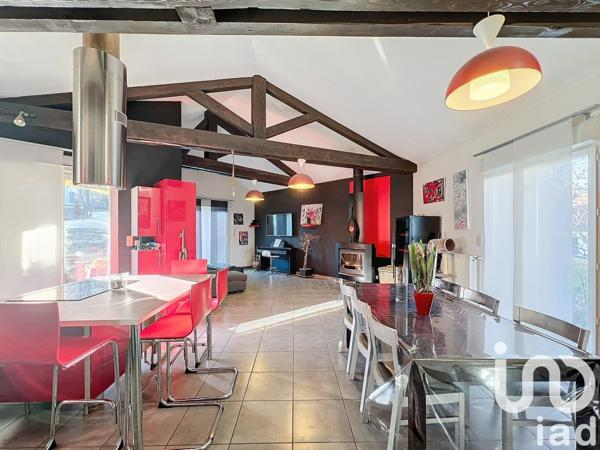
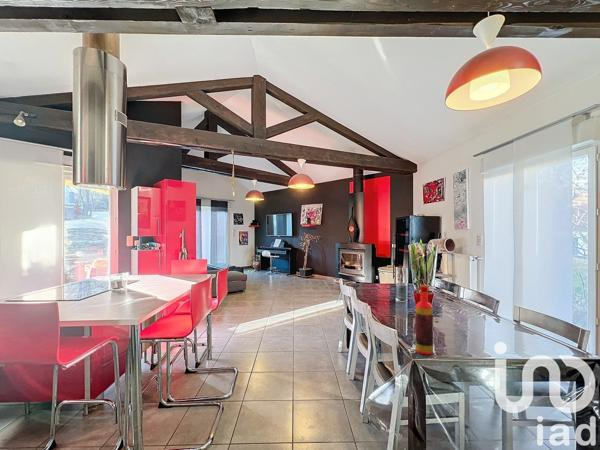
+ bottle (424, 318)
